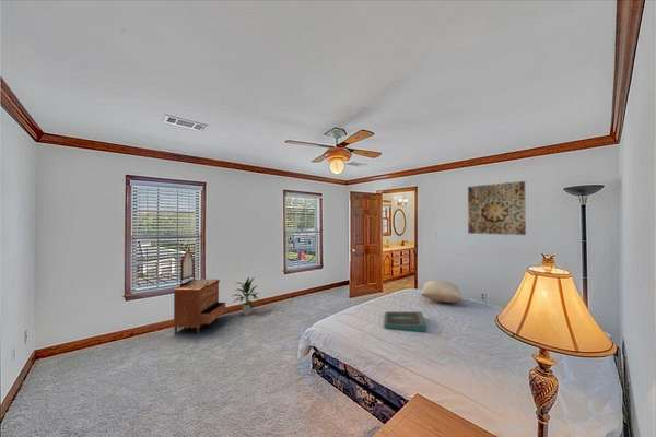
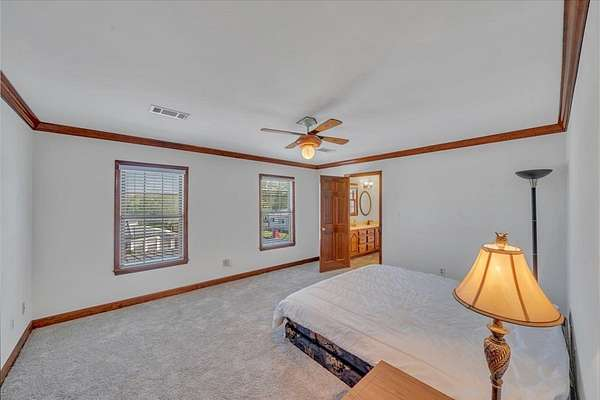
- pillow (441, 291)
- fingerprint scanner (403, 319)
- wall art (494, 209)
- dresser (199, 287)
- indoor plant (246, 295)
